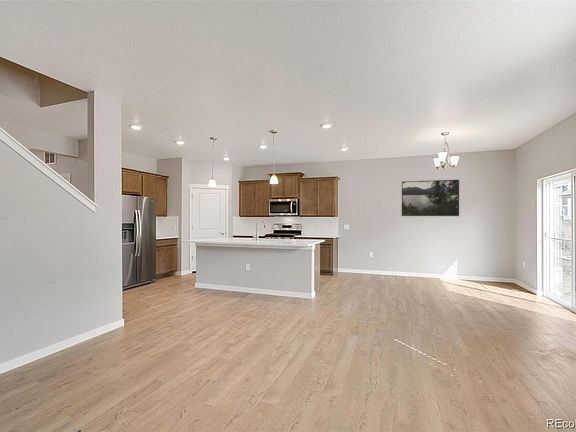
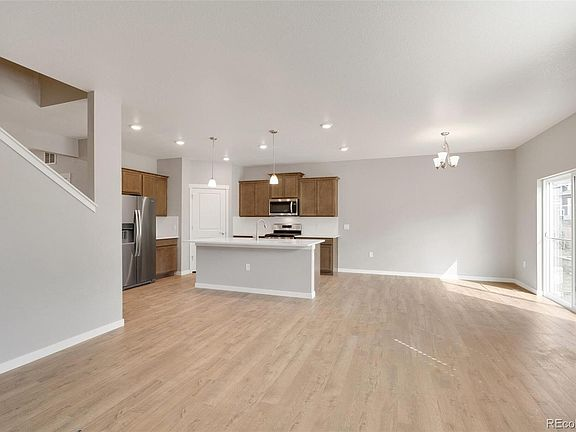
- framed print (429, 198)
